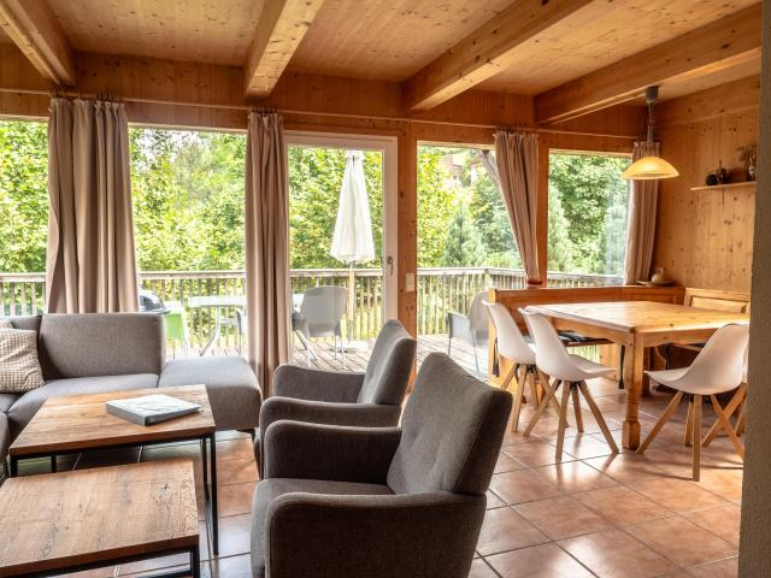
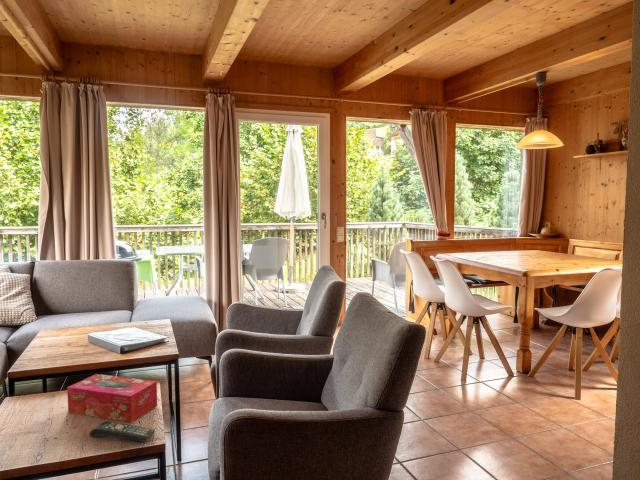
+ remote control (122, 431)
+ tissue box (113, 396)
